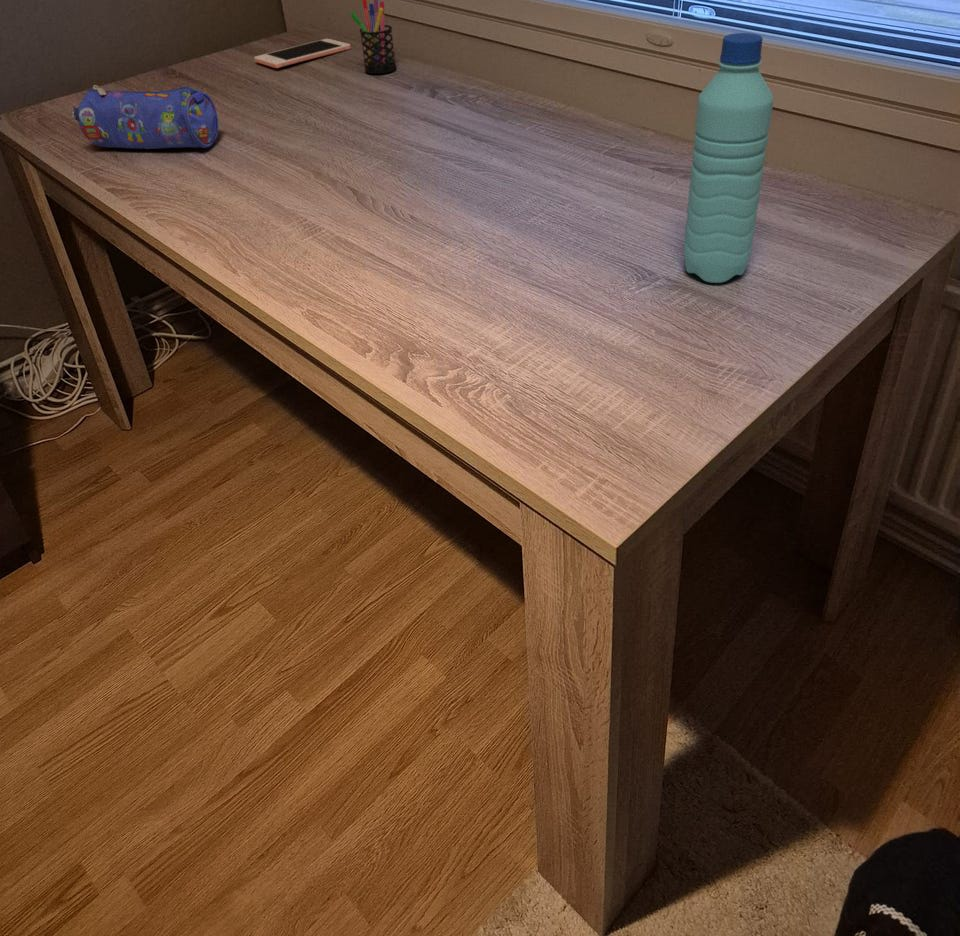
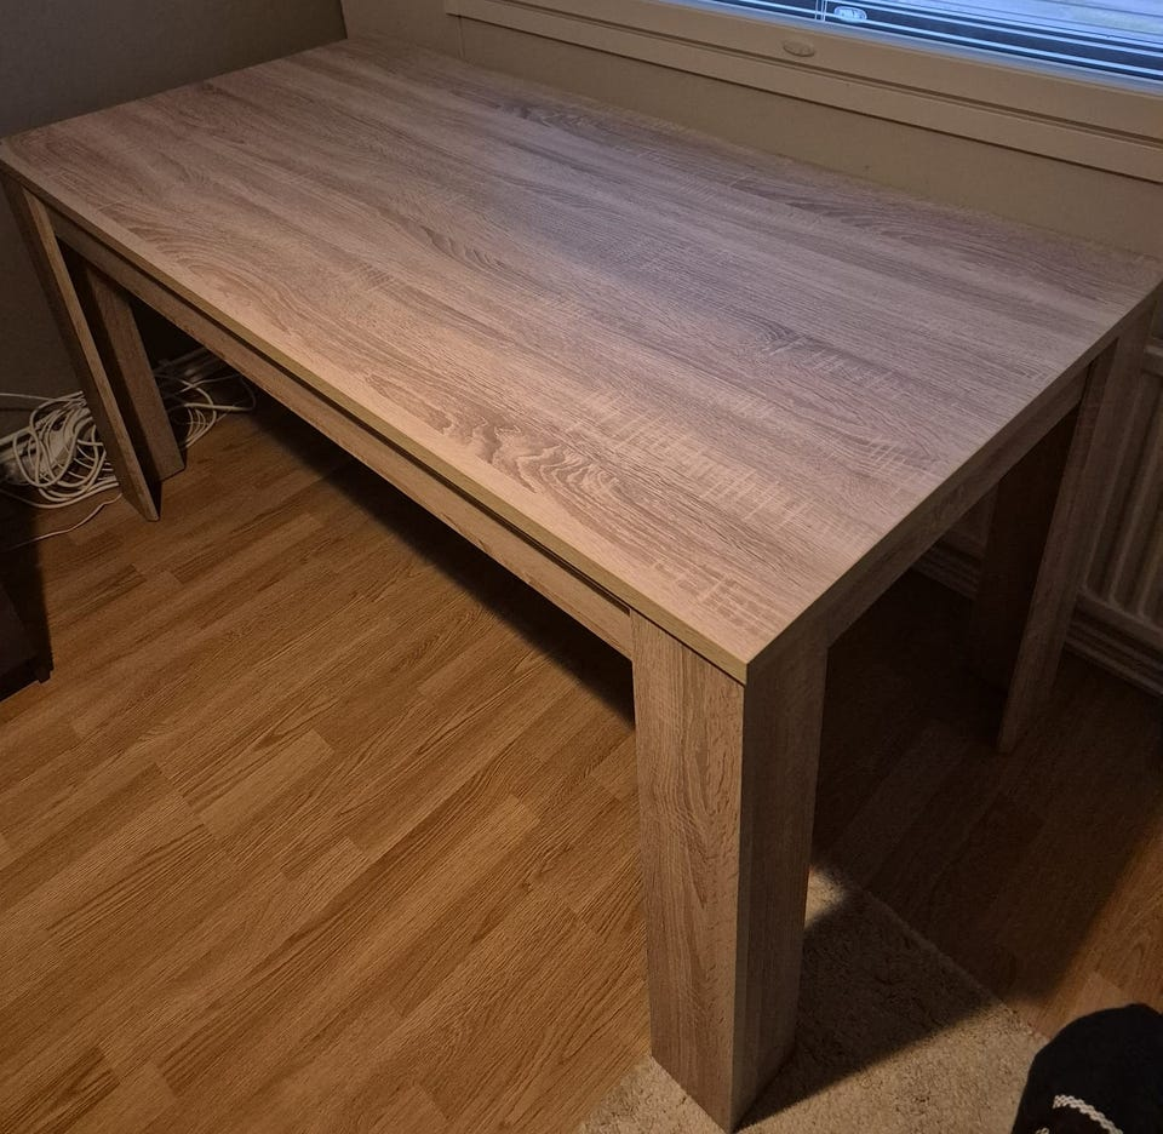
- pencil case (146, 116)
- pen holder (372, 34)
- cell phone (303, 52)
- water bottle (727, 163)
